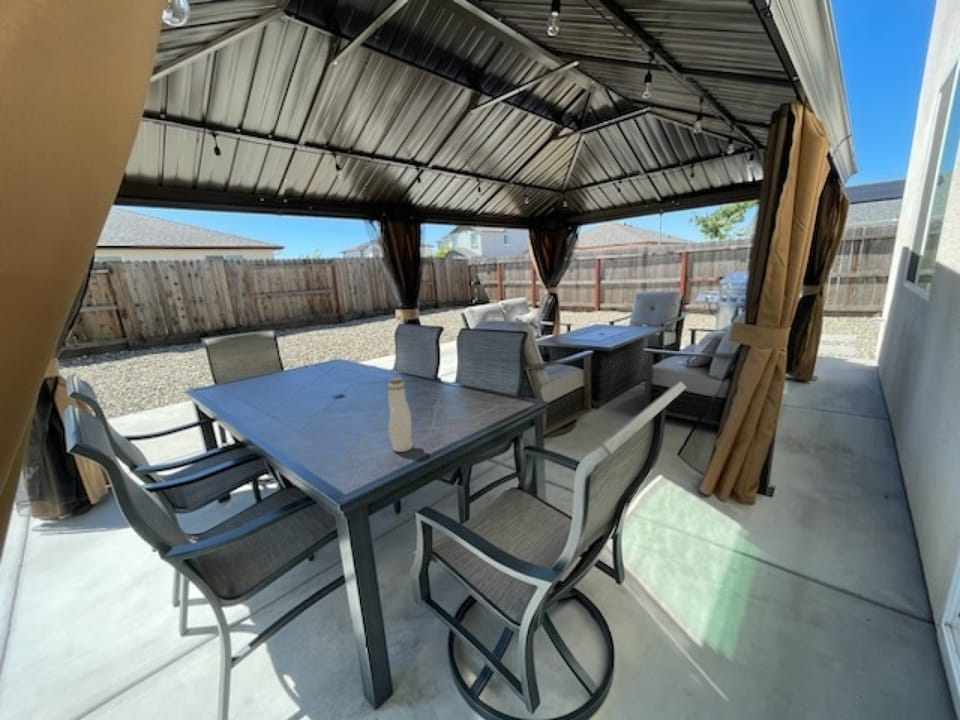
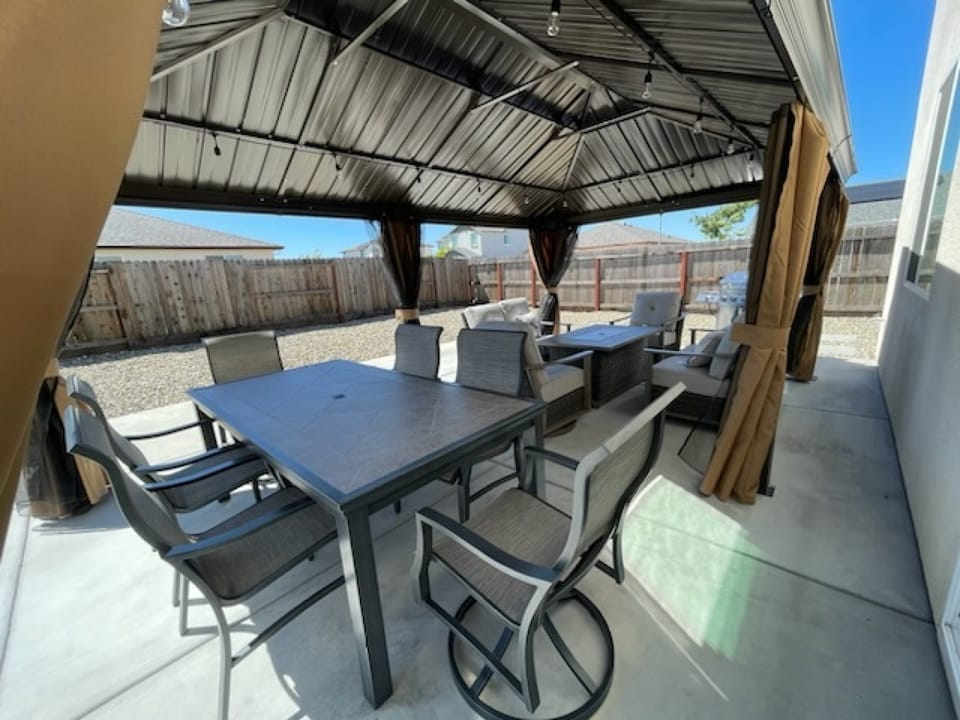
- water bottle (398, 413)
